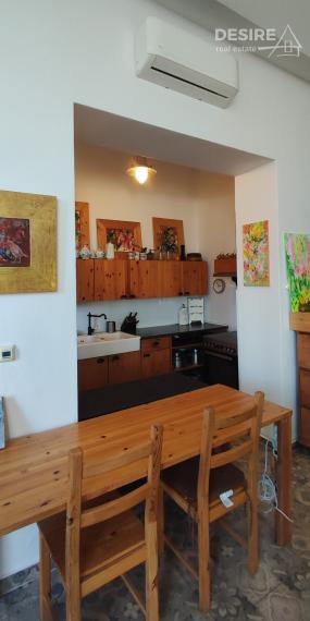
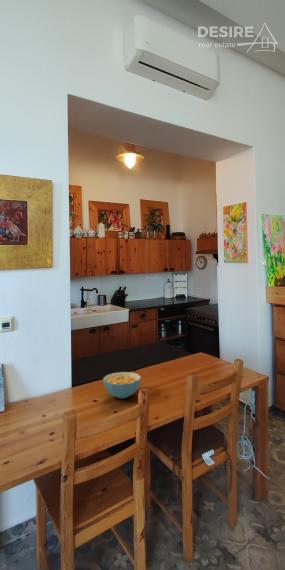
+ cereal bowl (122, 387)
